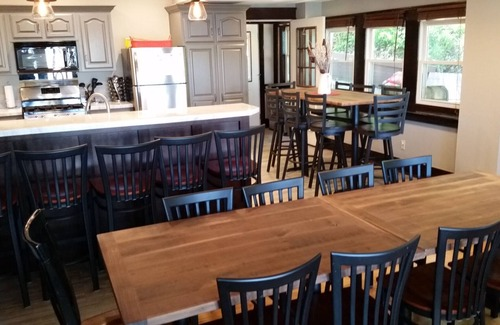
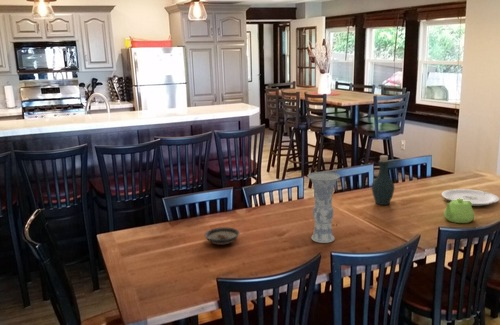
+ bottle (383, 179)
+ plate (469, 198)
+ vase (323, 207)
+ saucer (222, 237)
+ teapot (458, 209)
